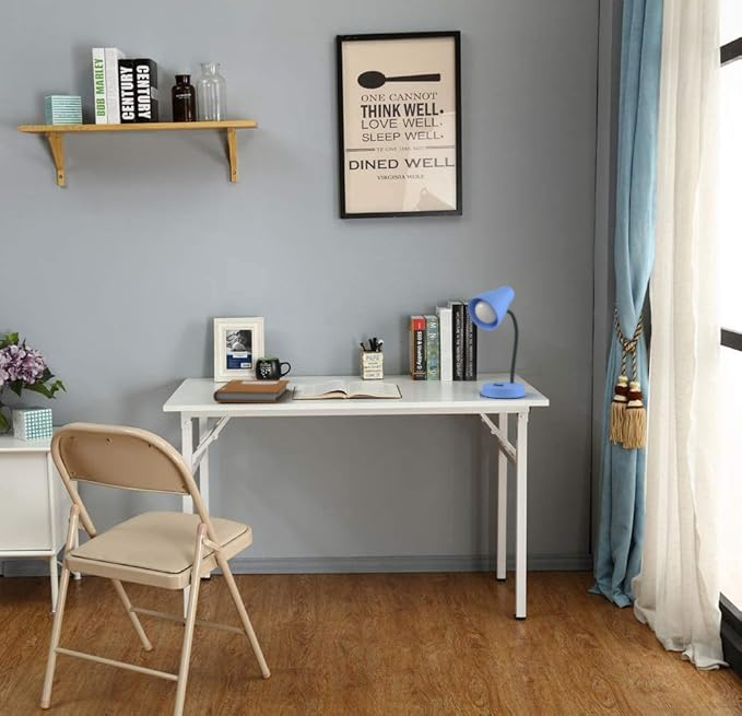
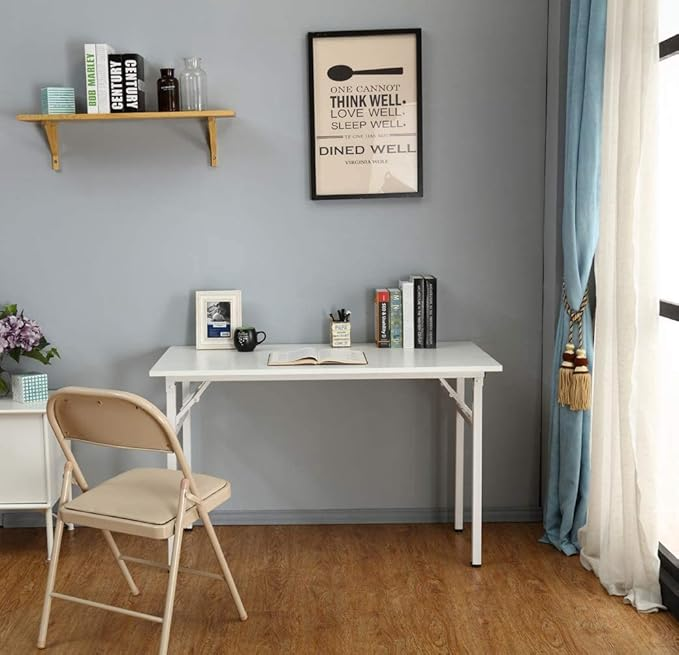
- notebook (252, 390)
- desk lamp (493, 329)
